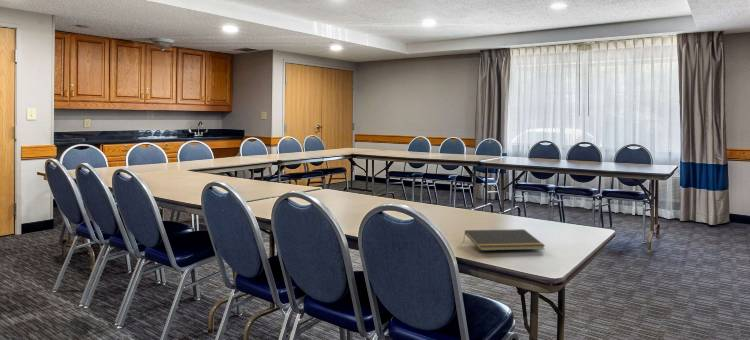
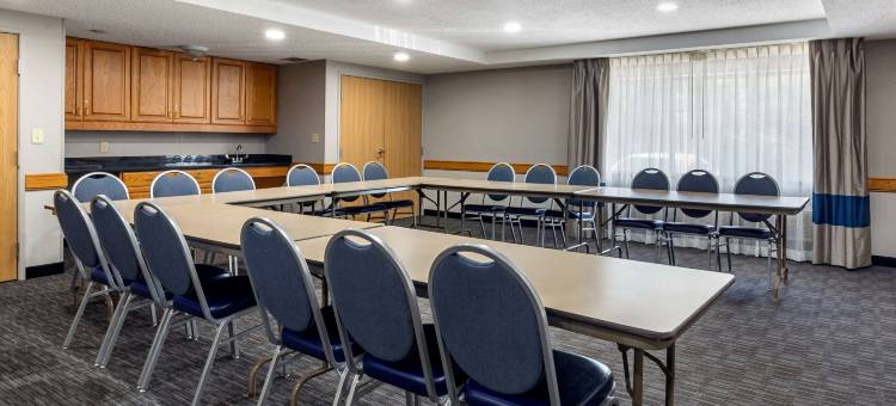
- notepad (503, 239)
